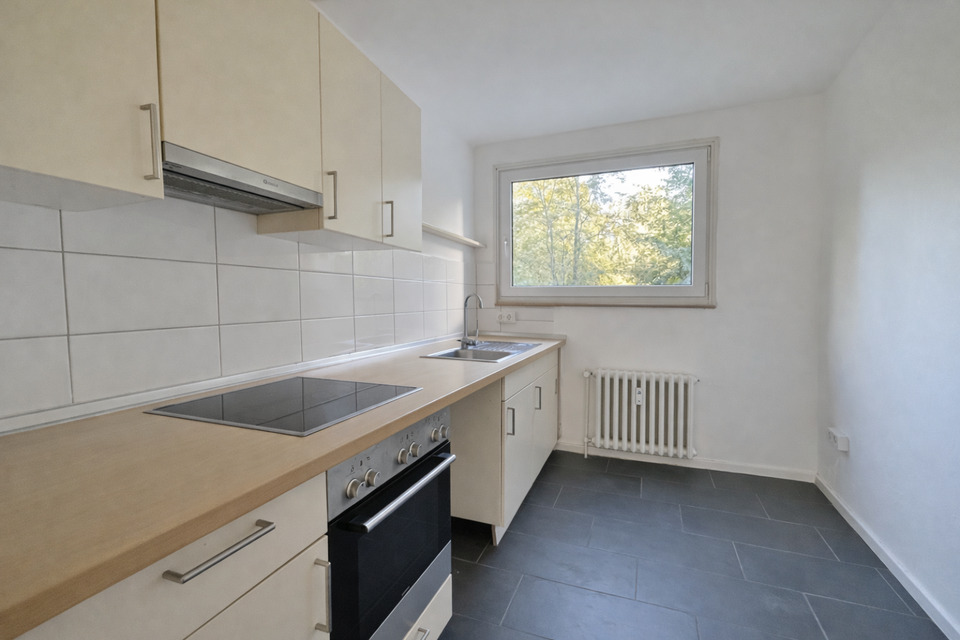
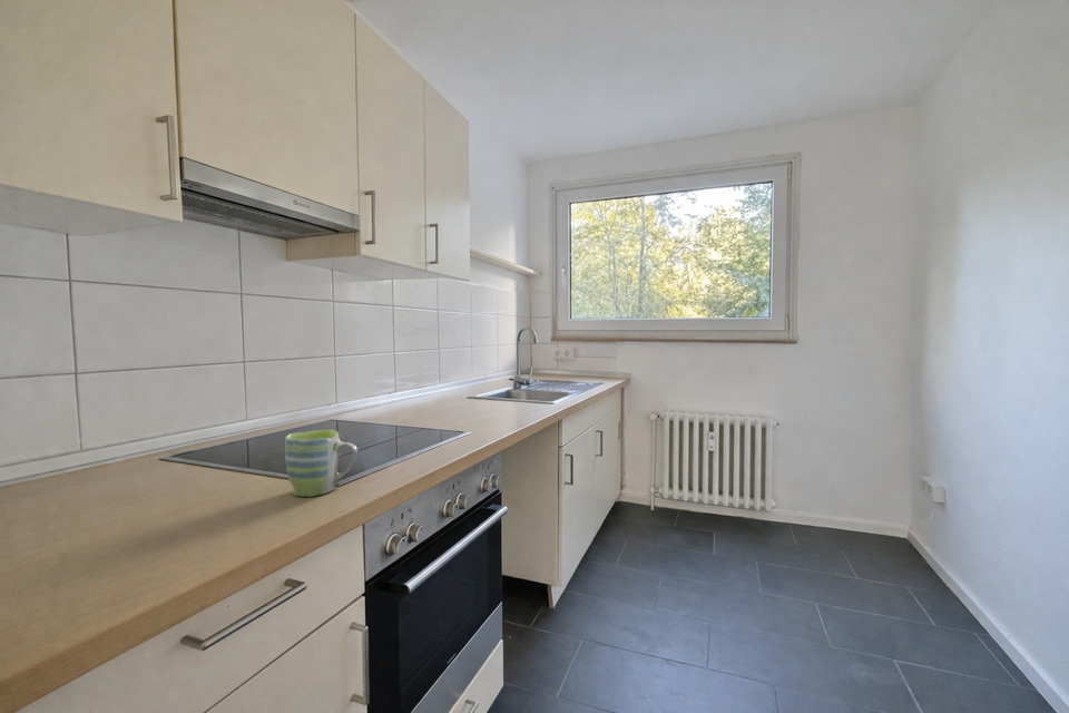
+ mug (322, 461)
